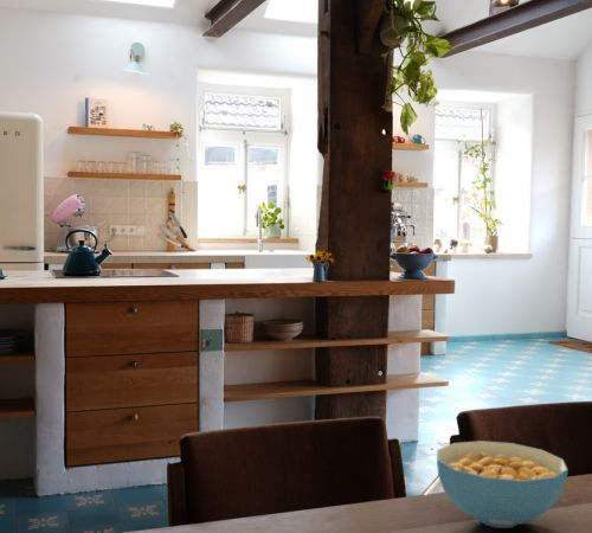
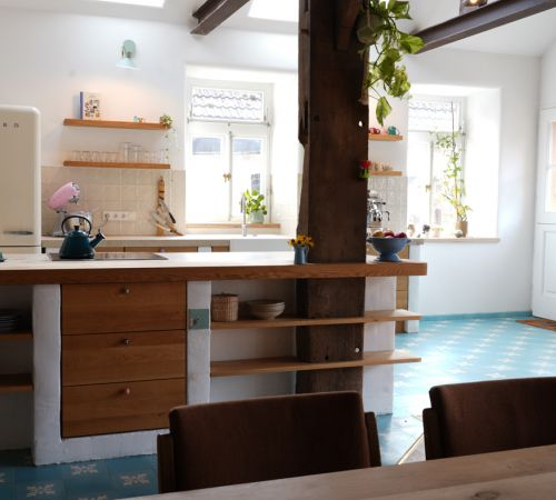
- cereal bowl (498, 489)
